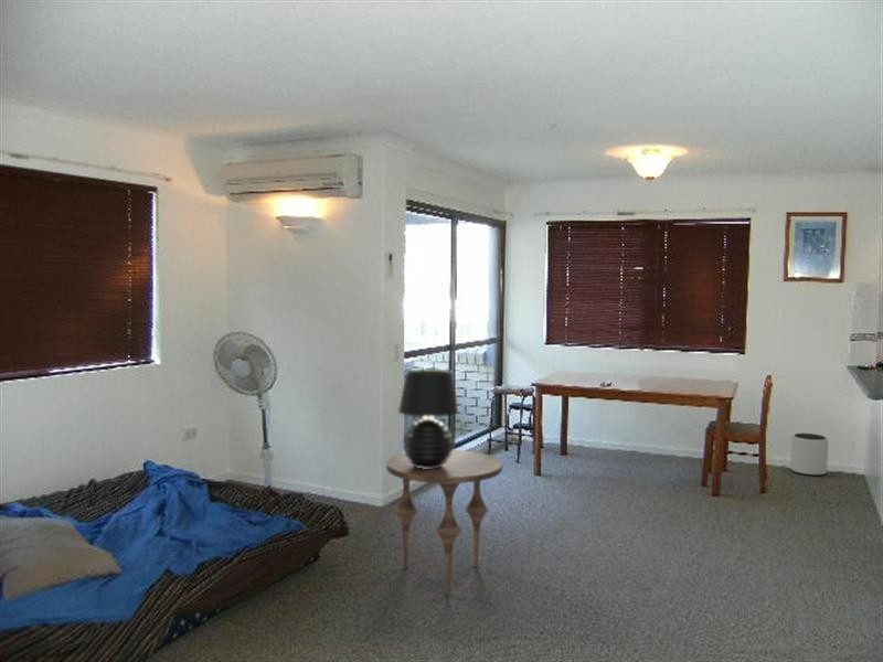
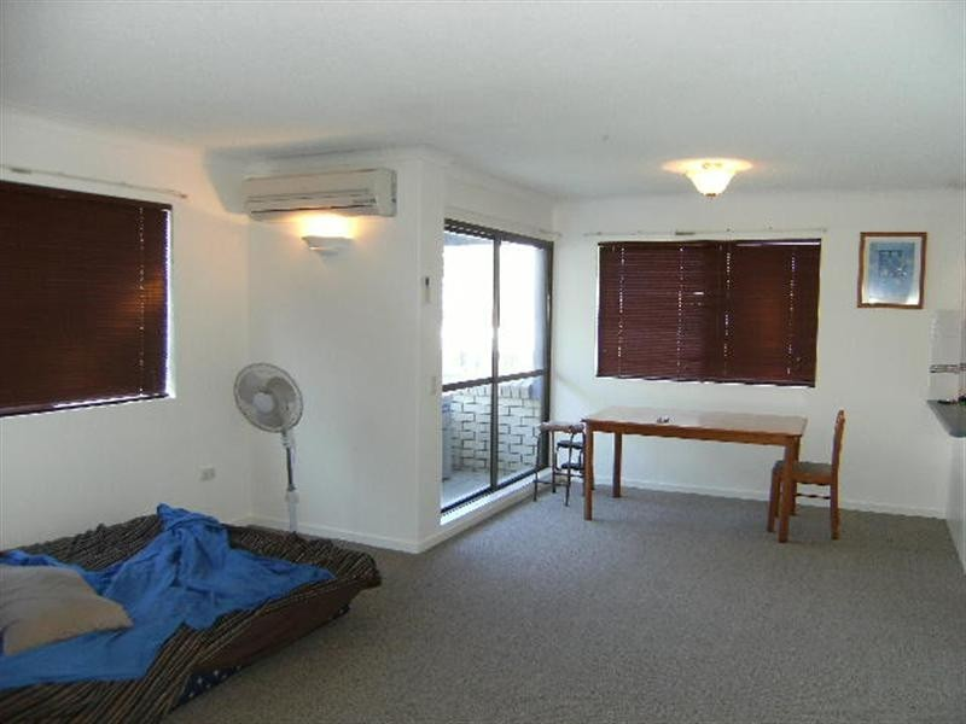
- side table (444, 519)
- table lamp (428, 418)
- plant pot (809, 453)
